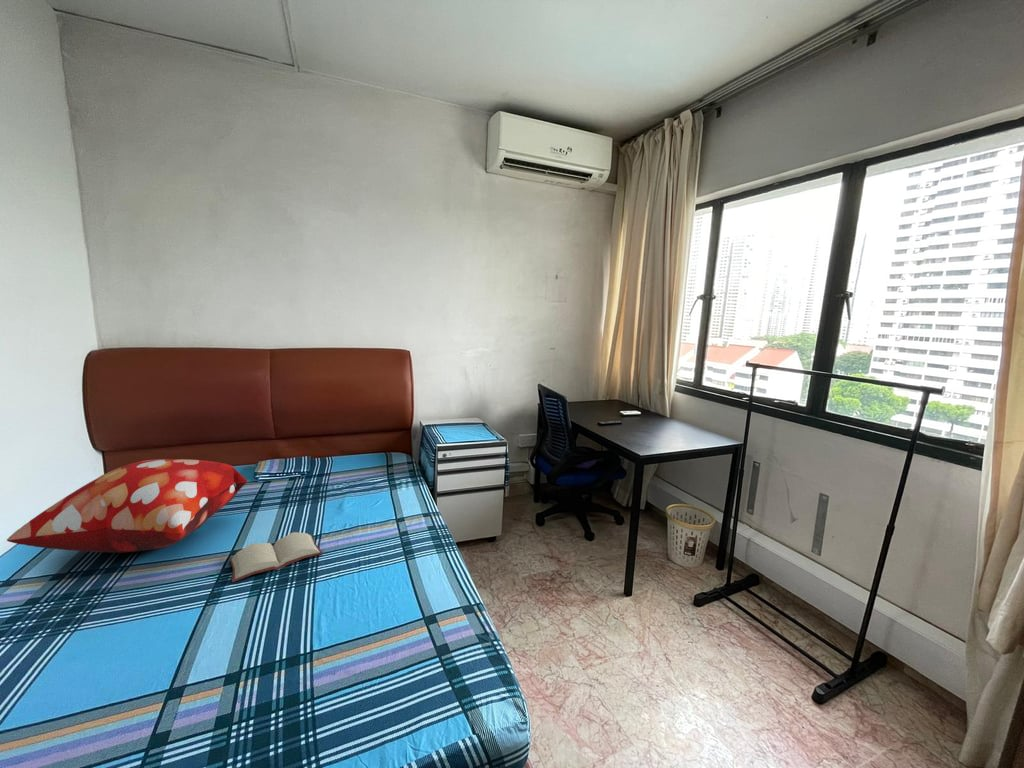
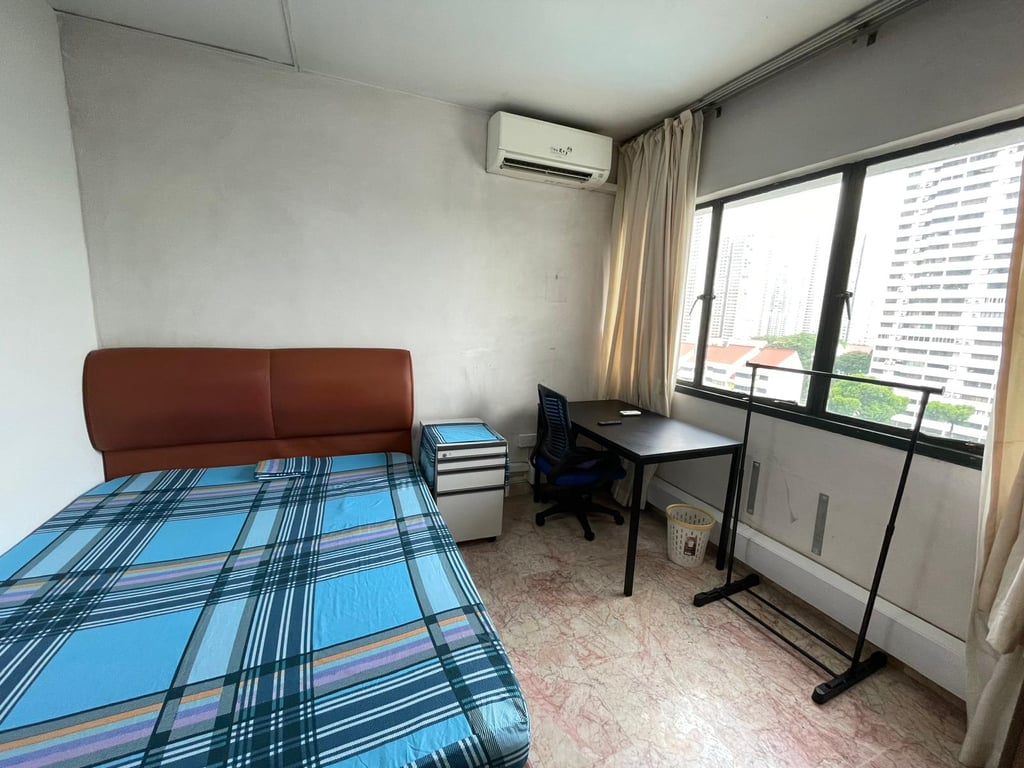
- decorative pillow (146, 505)
- hardback book (276, 552)
